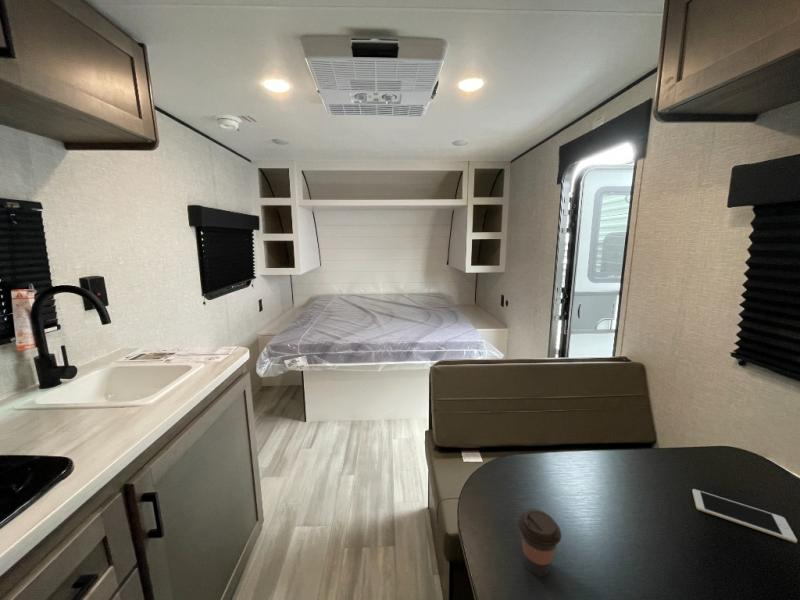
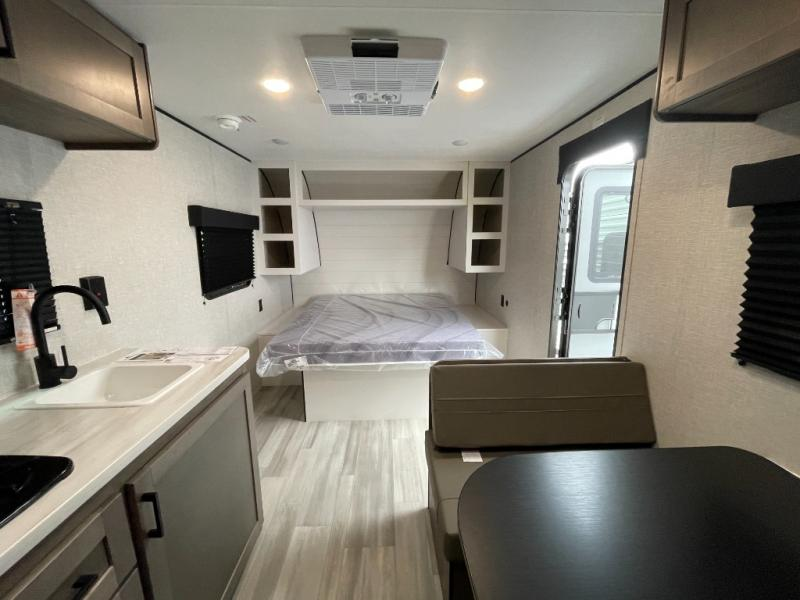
- coffee cup (538, 543)
- cell phone (739, 513)
